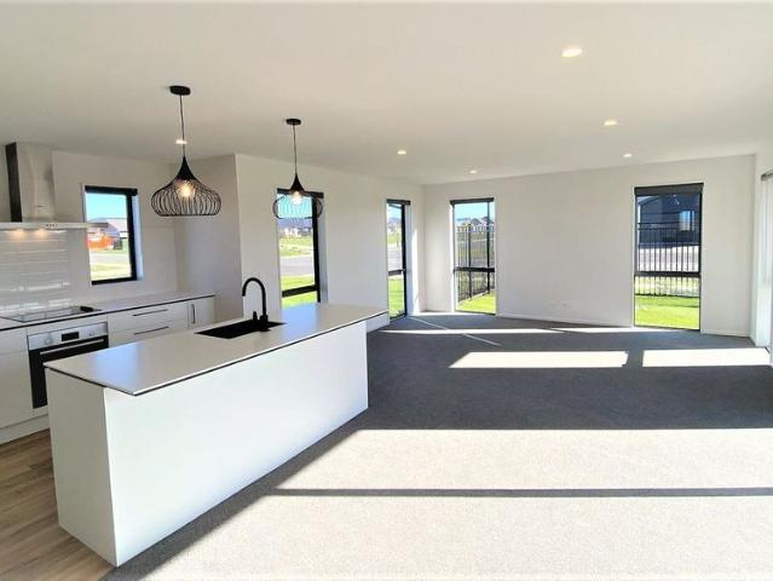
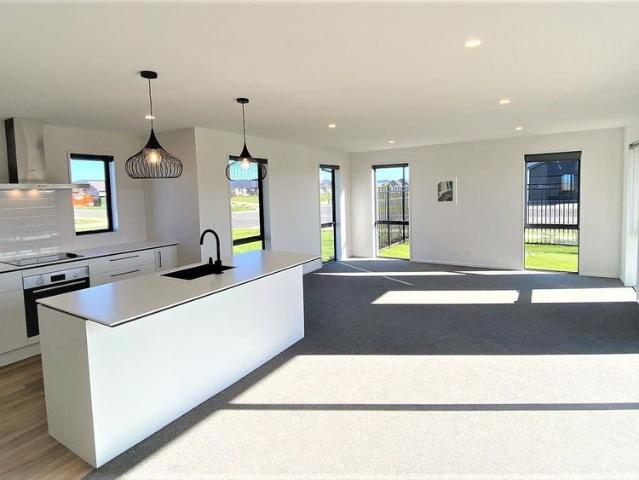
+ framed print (445, 191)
